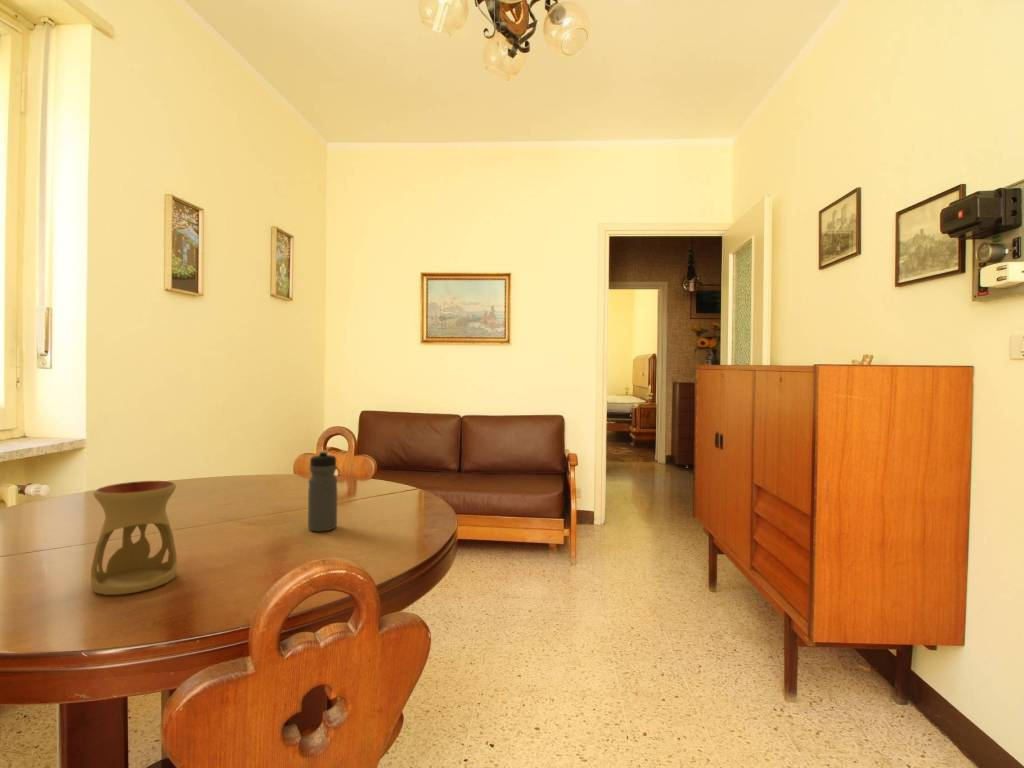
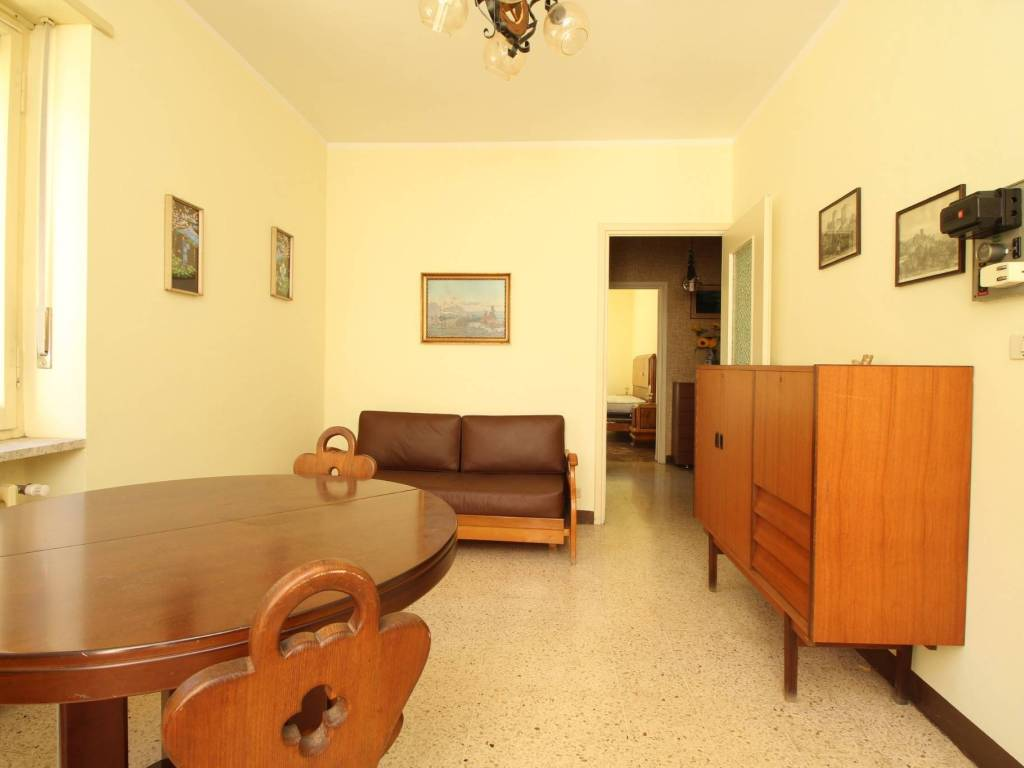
- water bottle (322, 489)
- oil burner (132, 532)
